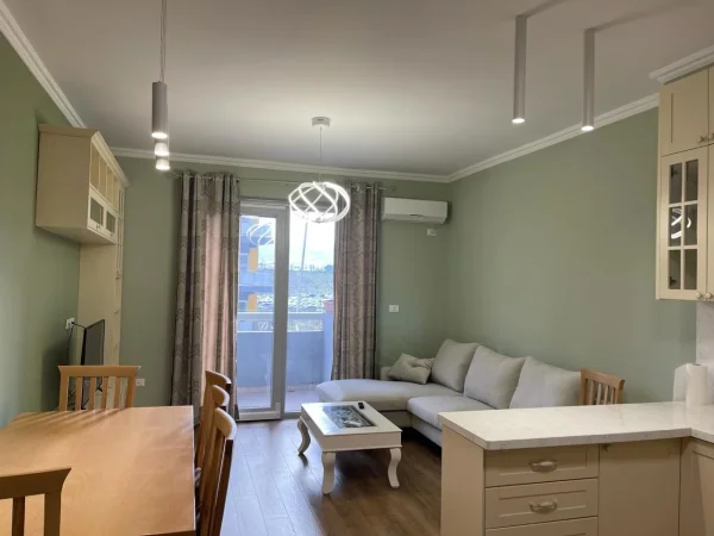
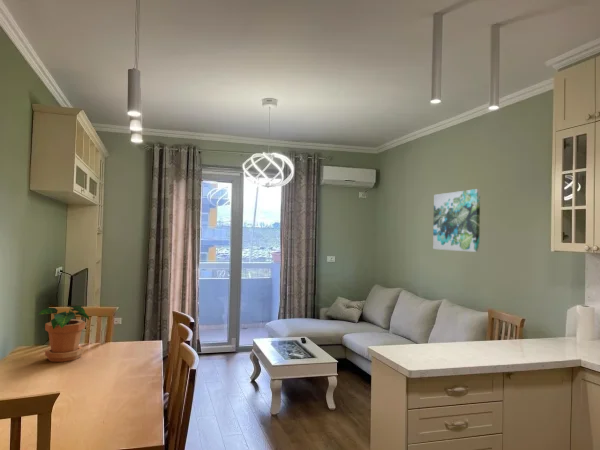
+ potted plant (61, 333)
+ wall art (455, 221)
